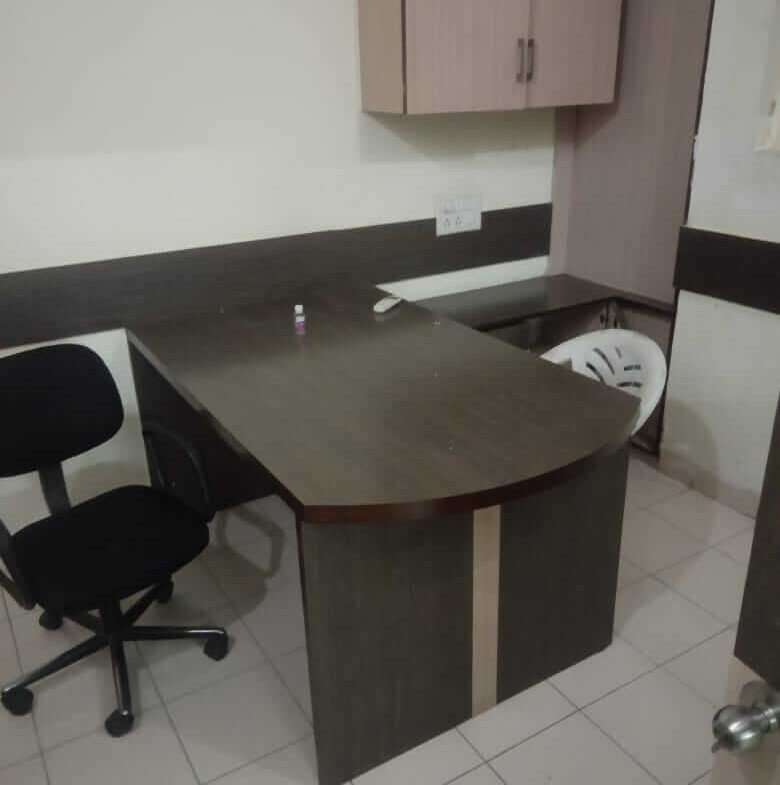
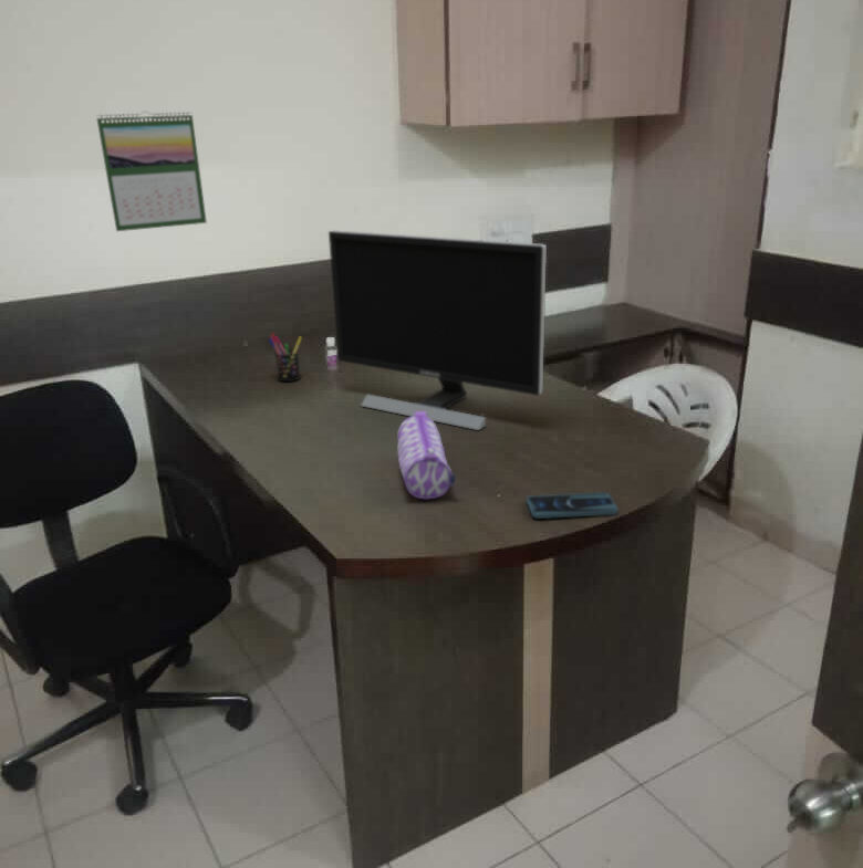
+ calendar (154, 170)
+ pen holder (285, 356)
+ smartphone (571, 504)
+ pencil case (422, 454)
+ monitor (435, 324)
